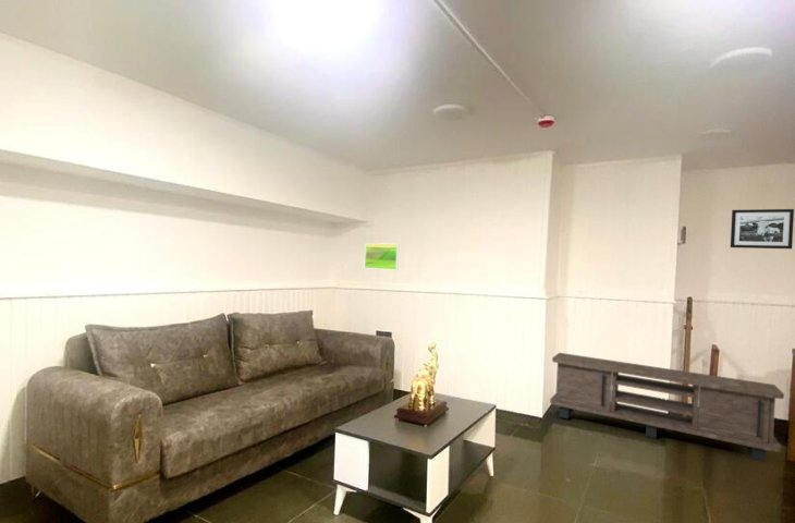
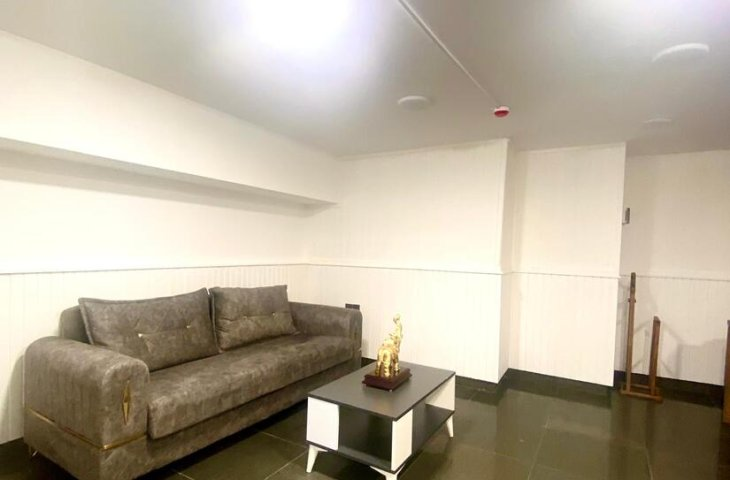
- picture frame (760, 229)
- tv stand (652, 401)
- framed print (381, 256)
